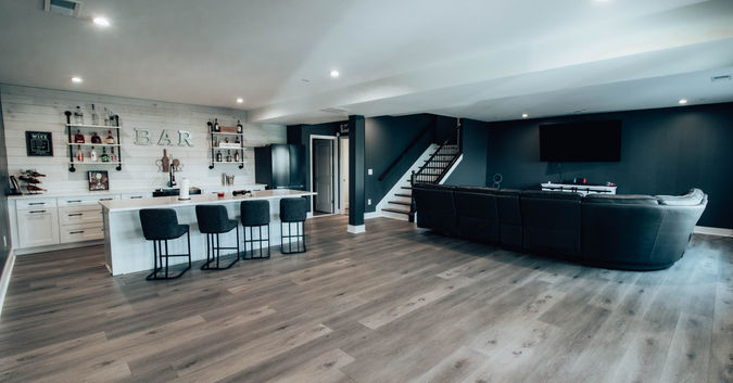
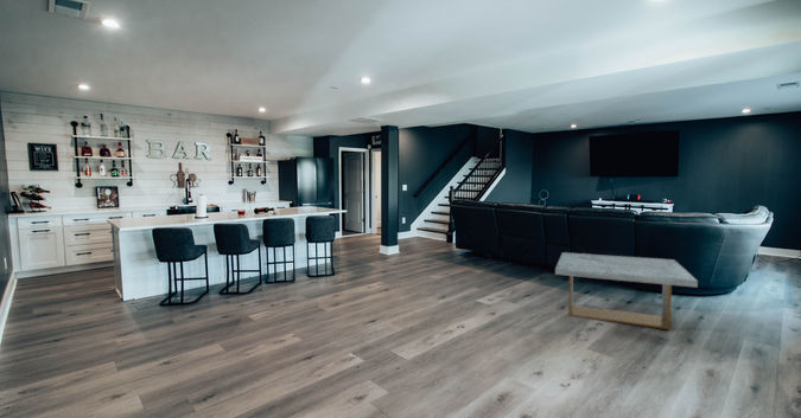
+ coffee table (617, 279)
